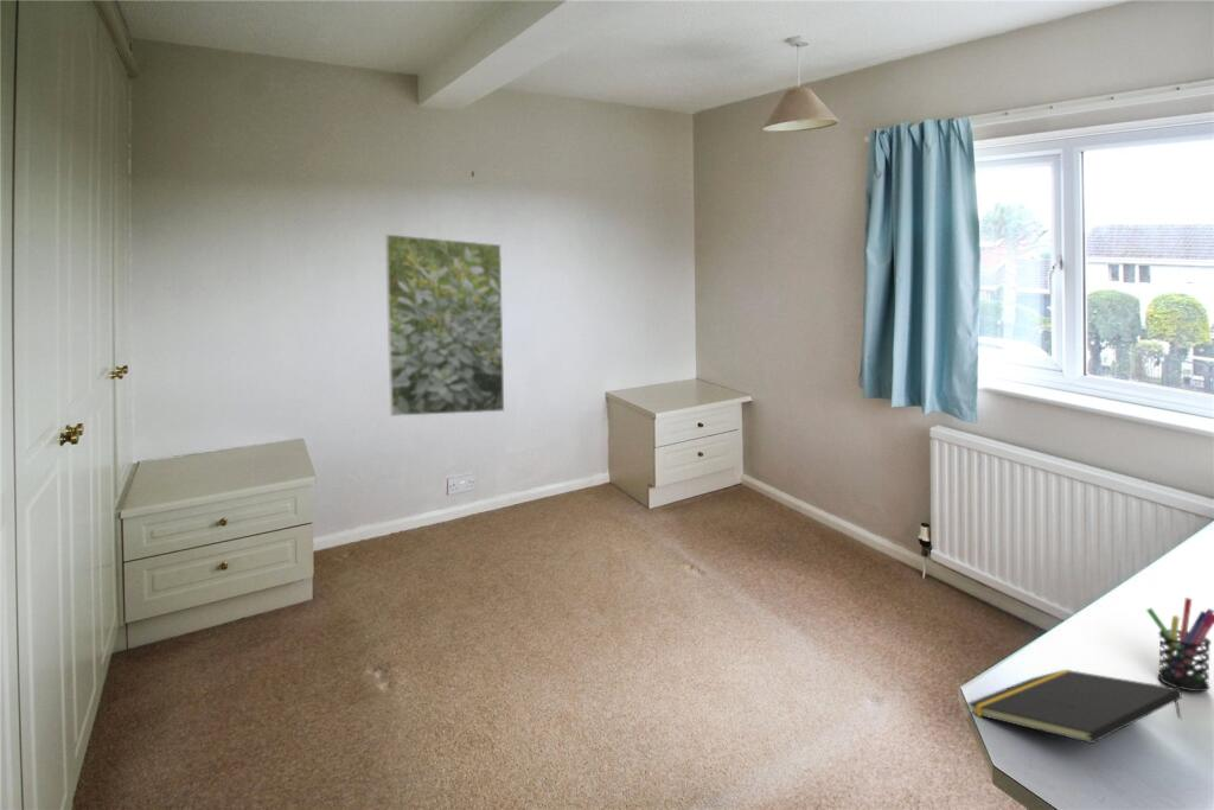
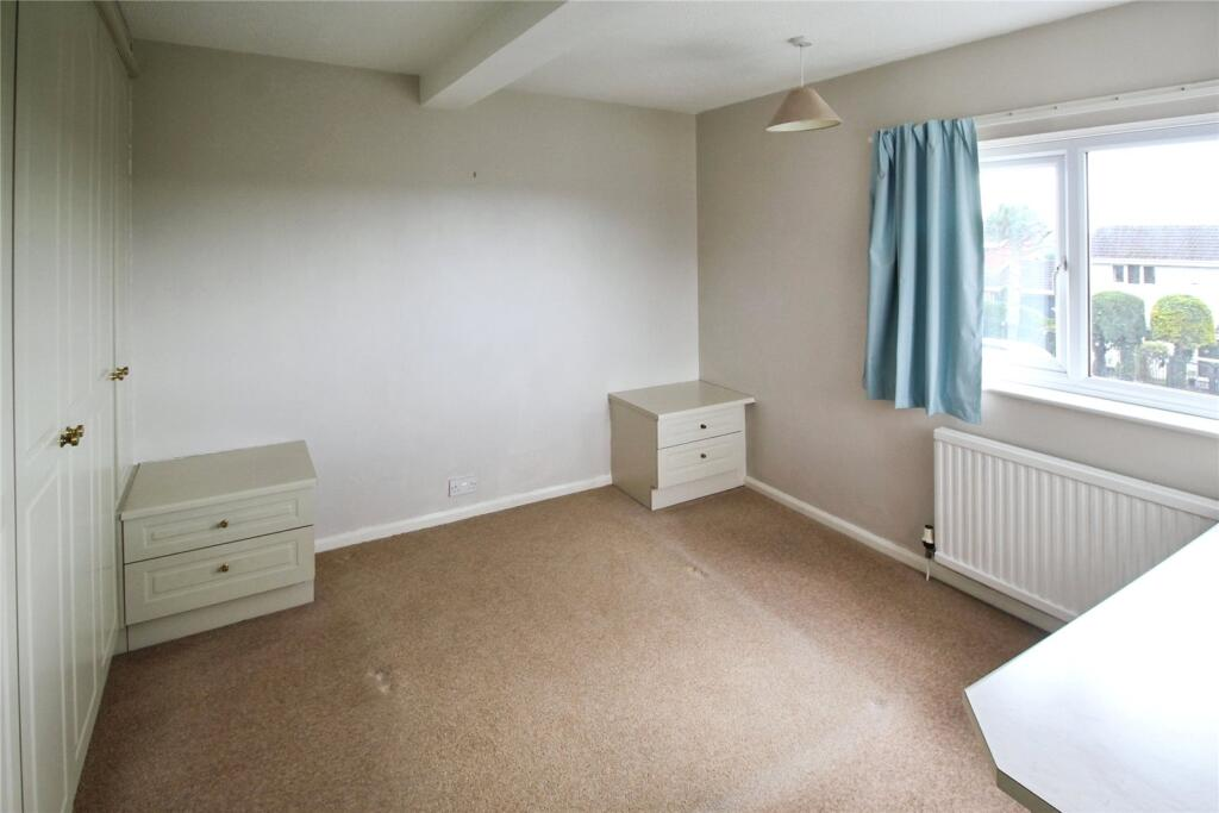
- pen holder (1178, 640)
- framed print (447, 326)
- notepad (1072, 701)
